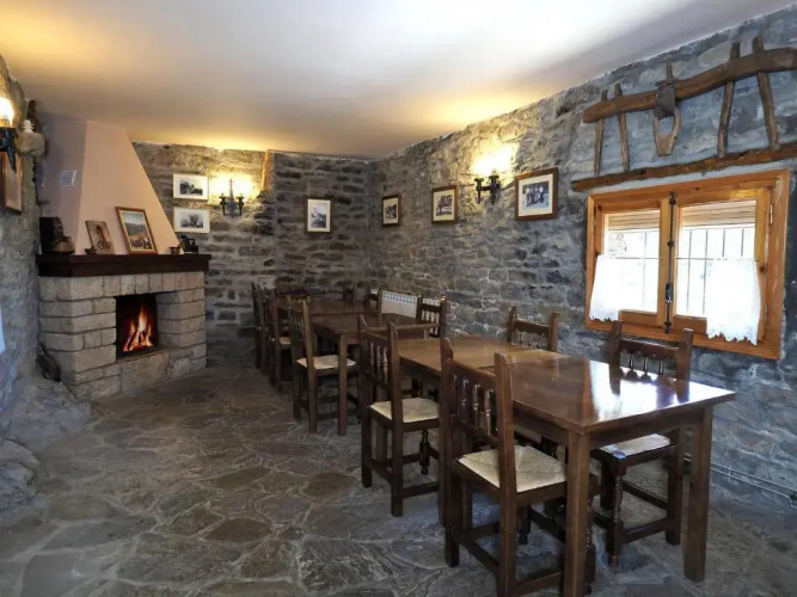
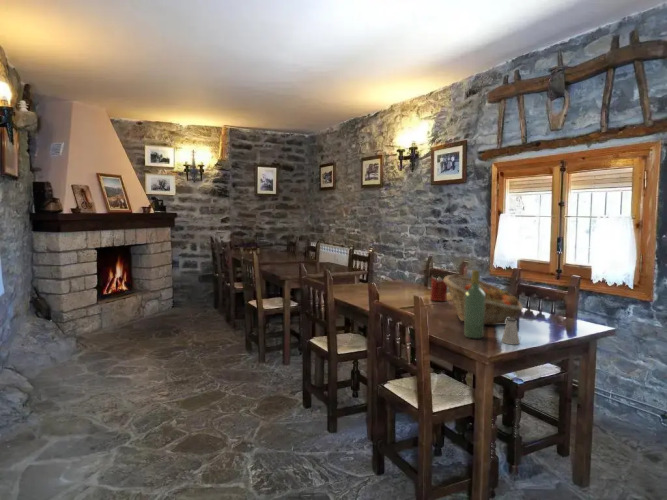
+ saltshaker (511, 330)
+ fruit basket (485, 298)
+ candle (438, 288)
+ wine bottle (474, 303)
